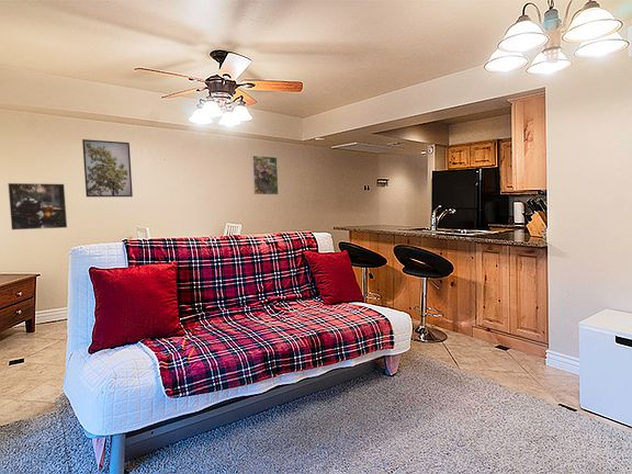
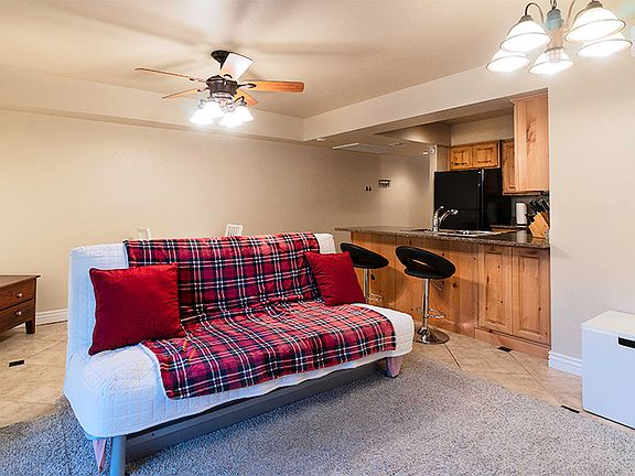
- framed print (108, 169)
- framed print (264, 176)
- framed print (38, 206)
